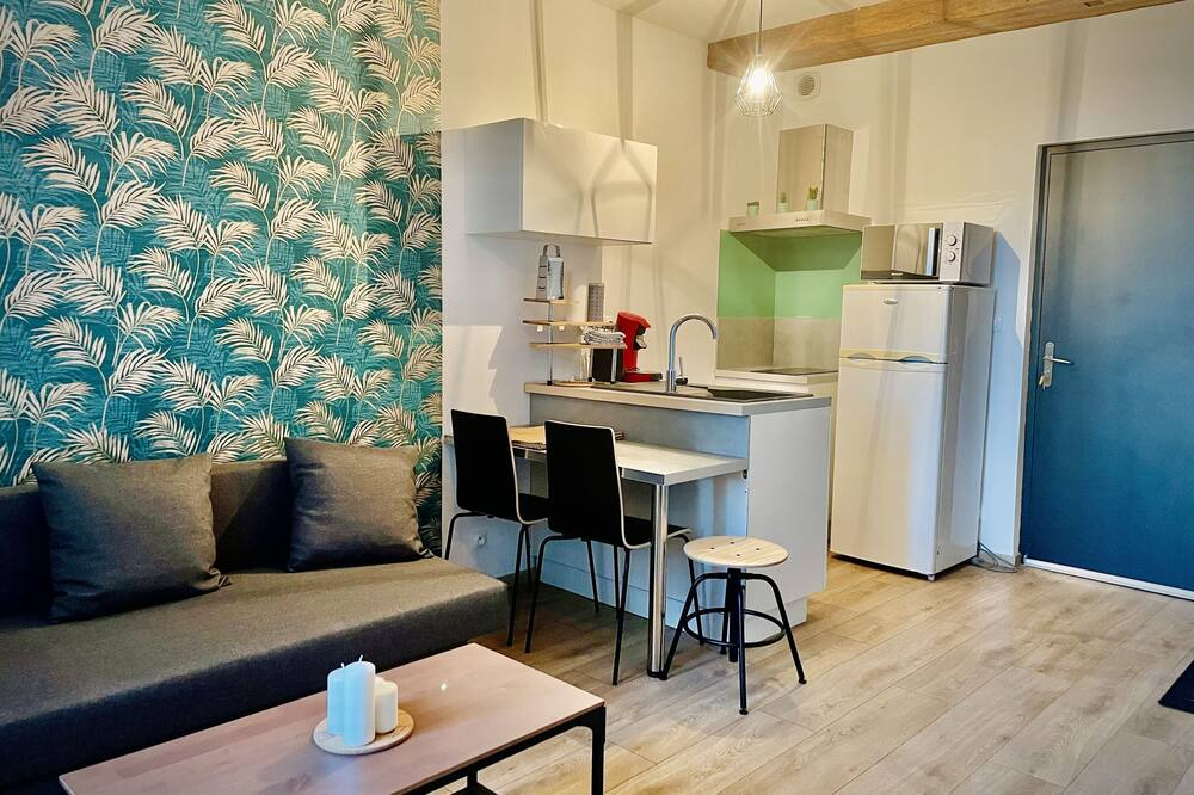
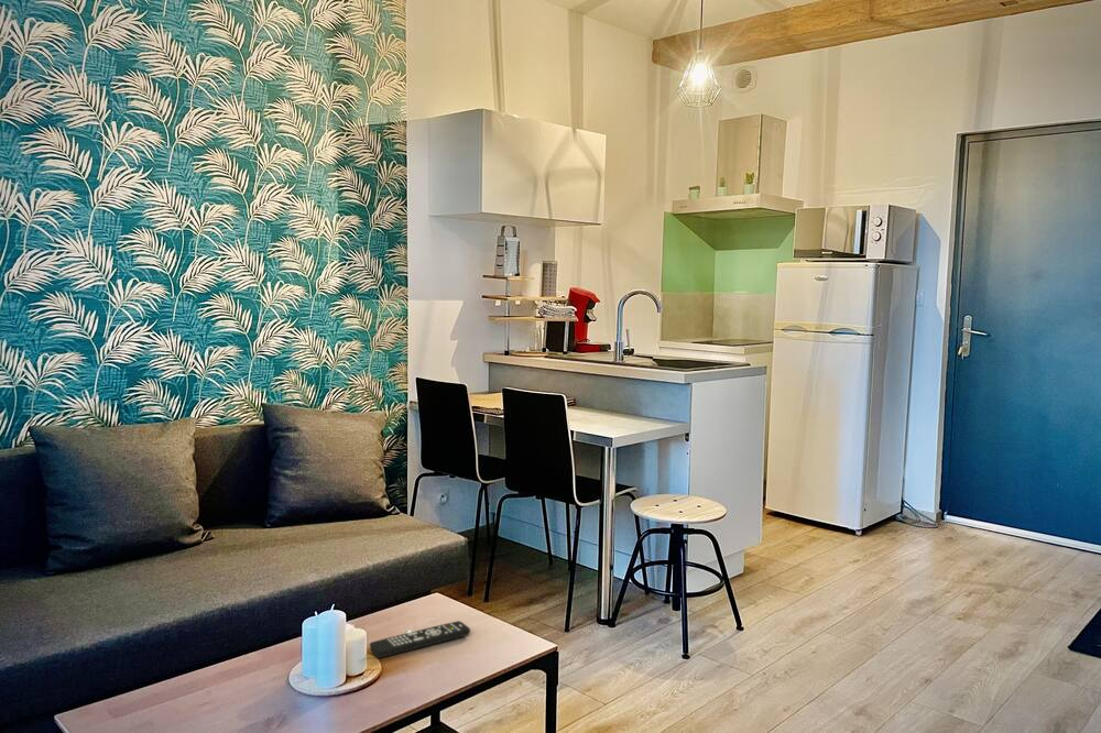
+ remote control (421, 638)
